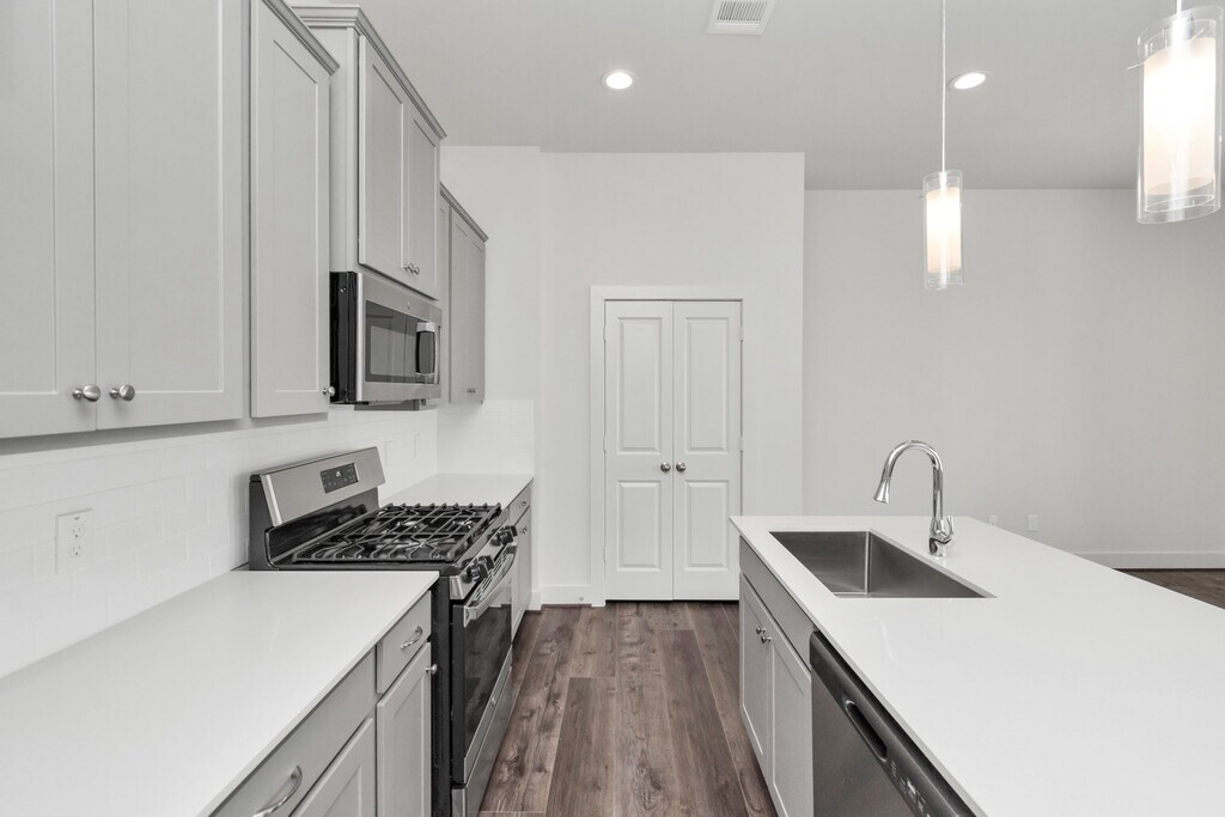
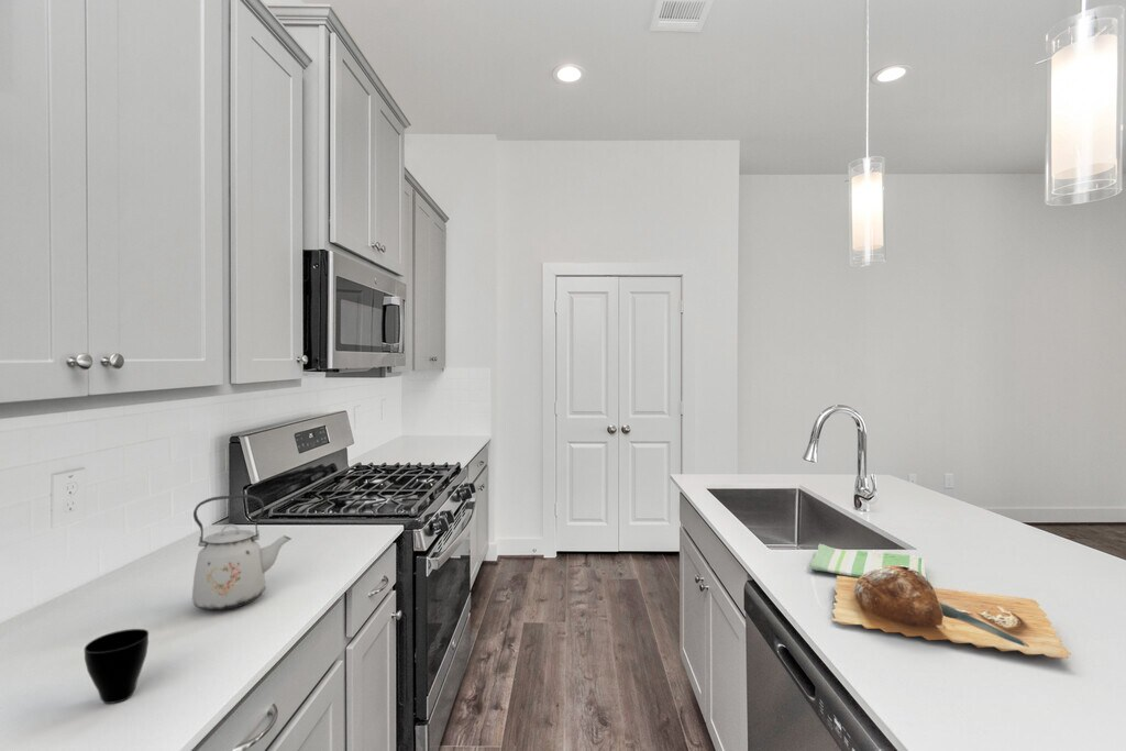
+ cup (121, 663)
+ chopping board (935, 596)
+ kettle (243, 546)
+ dish towel (868, 563)
